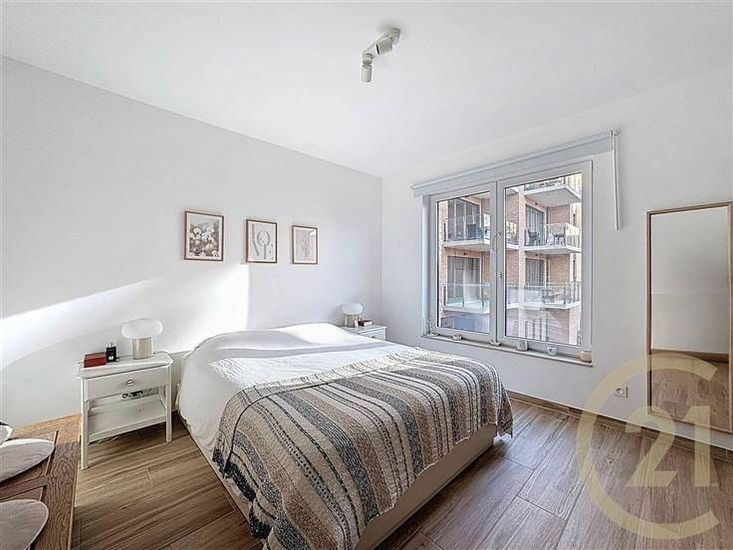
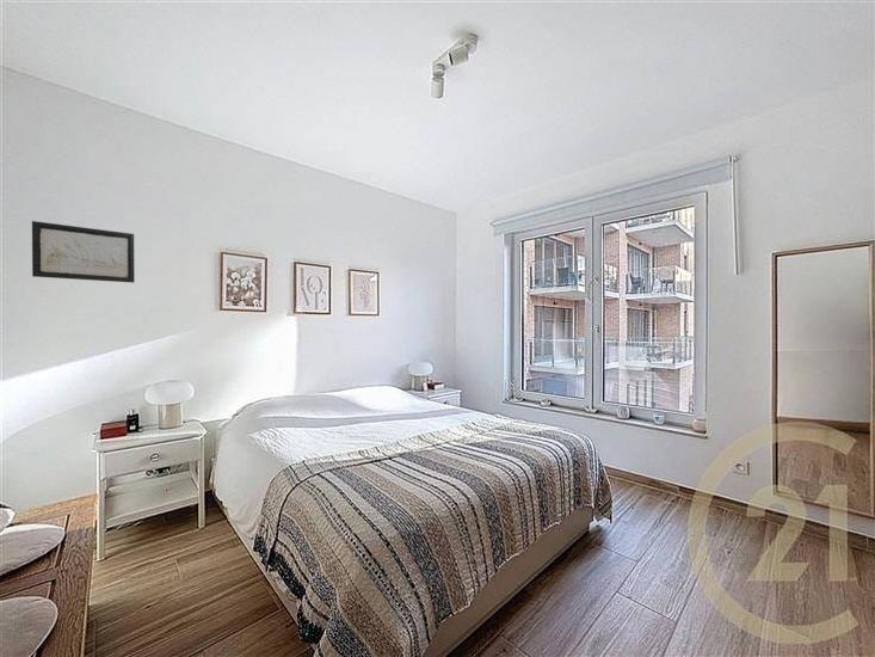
+ wall art (86, 253)
